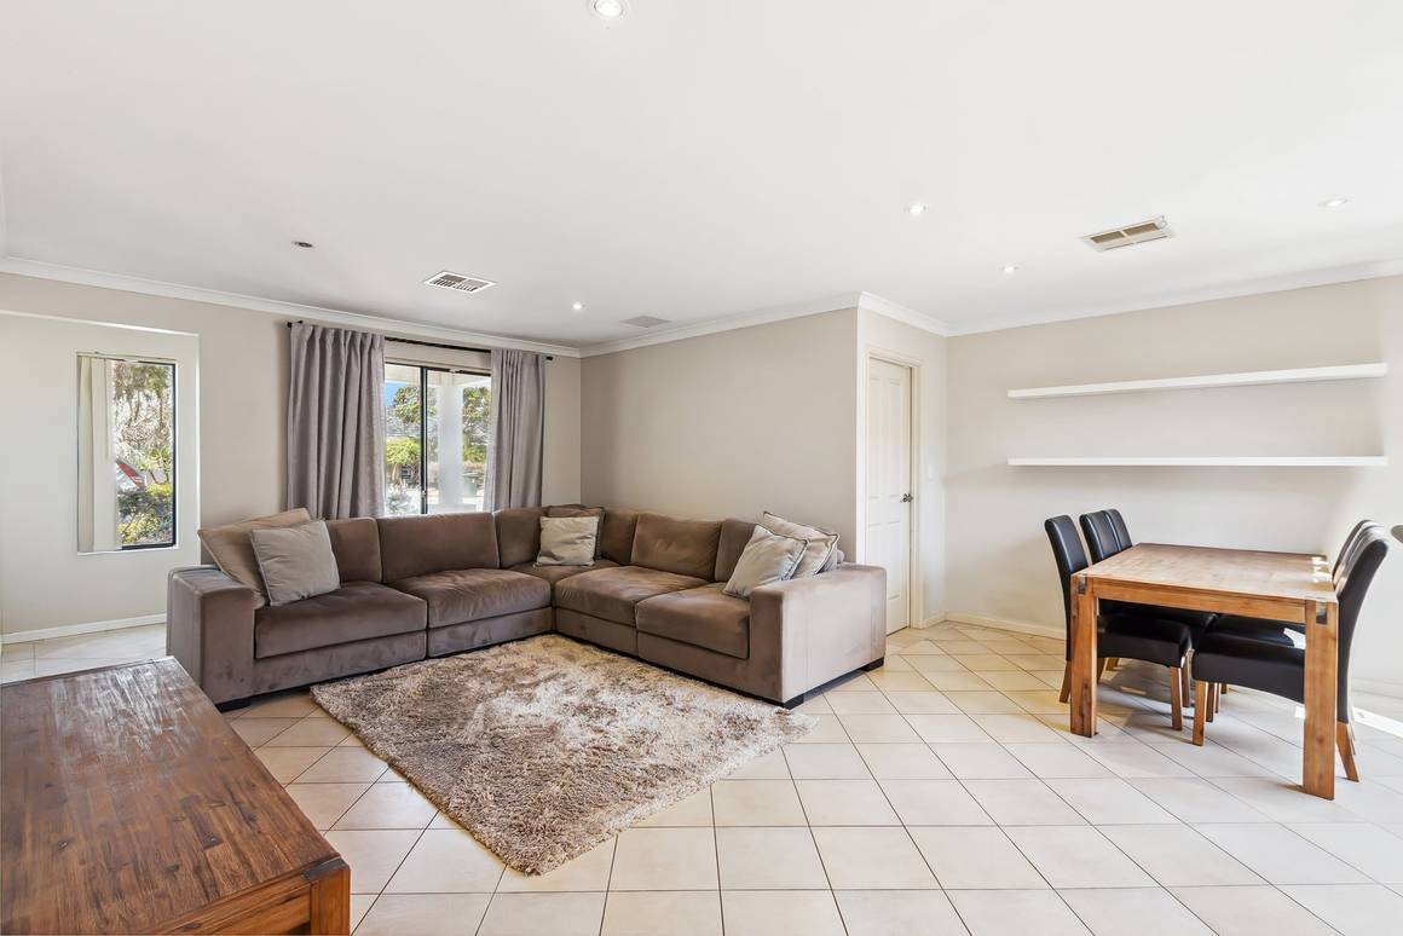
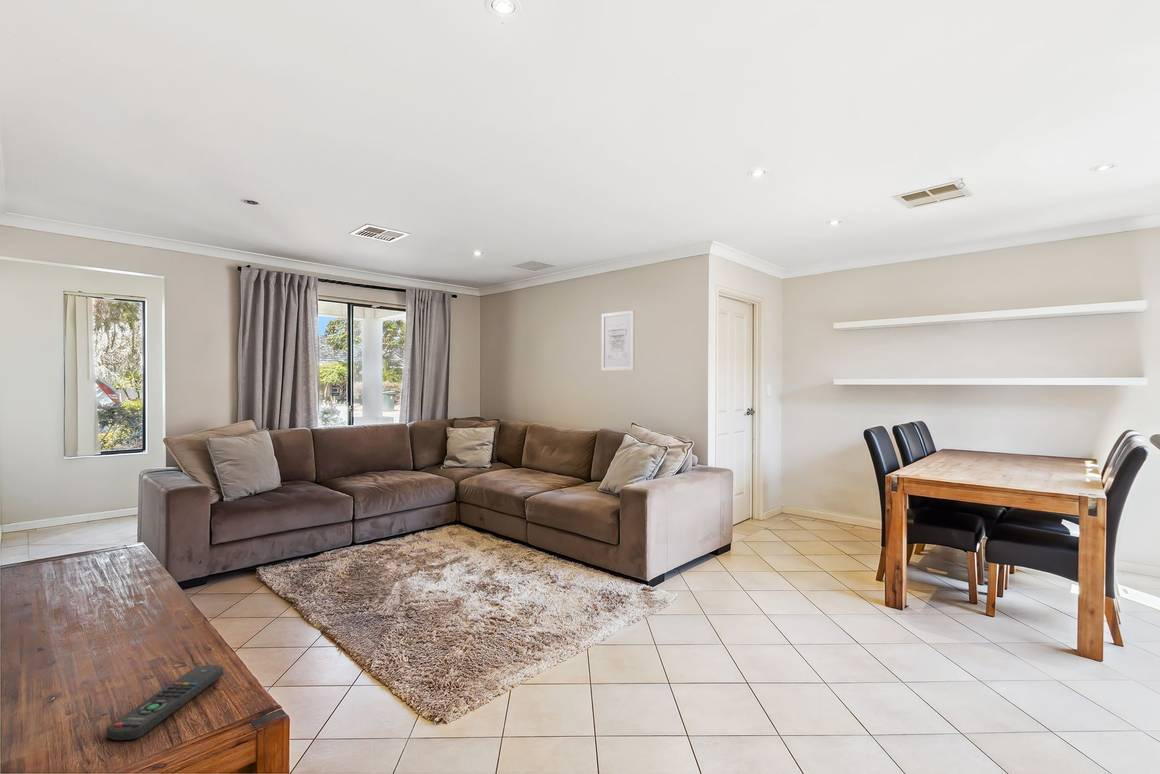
+ wall art (617, 341)
+ remote control (170, 698)
